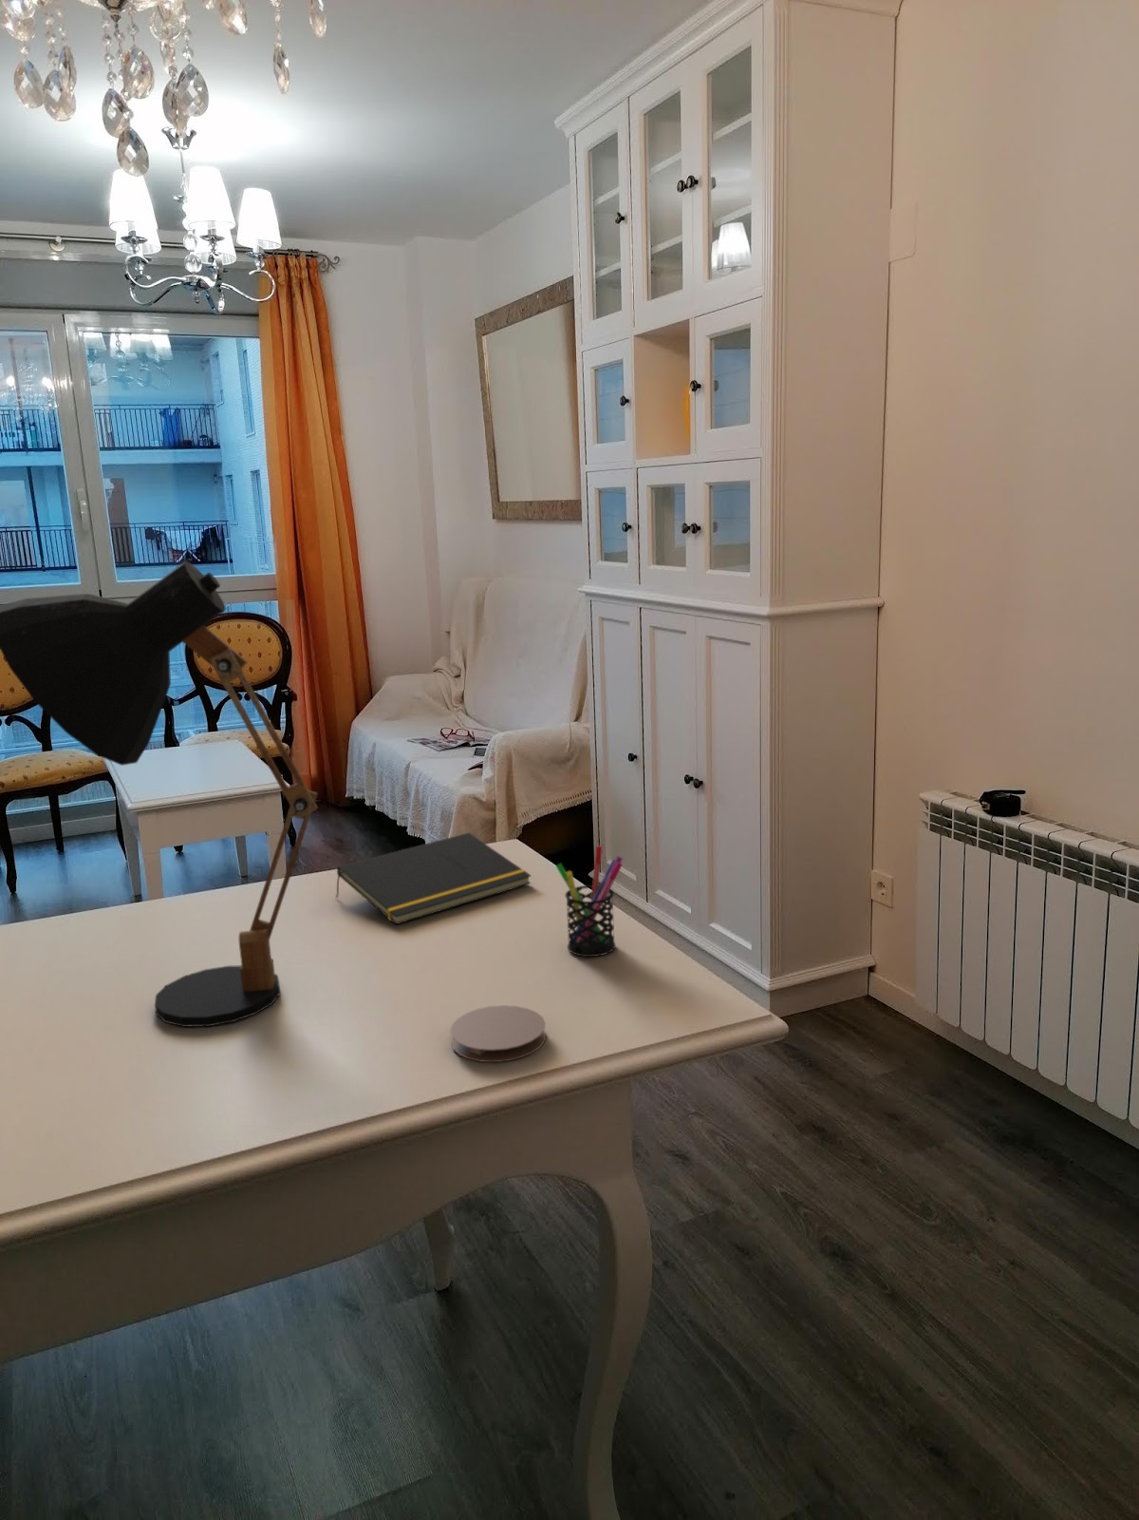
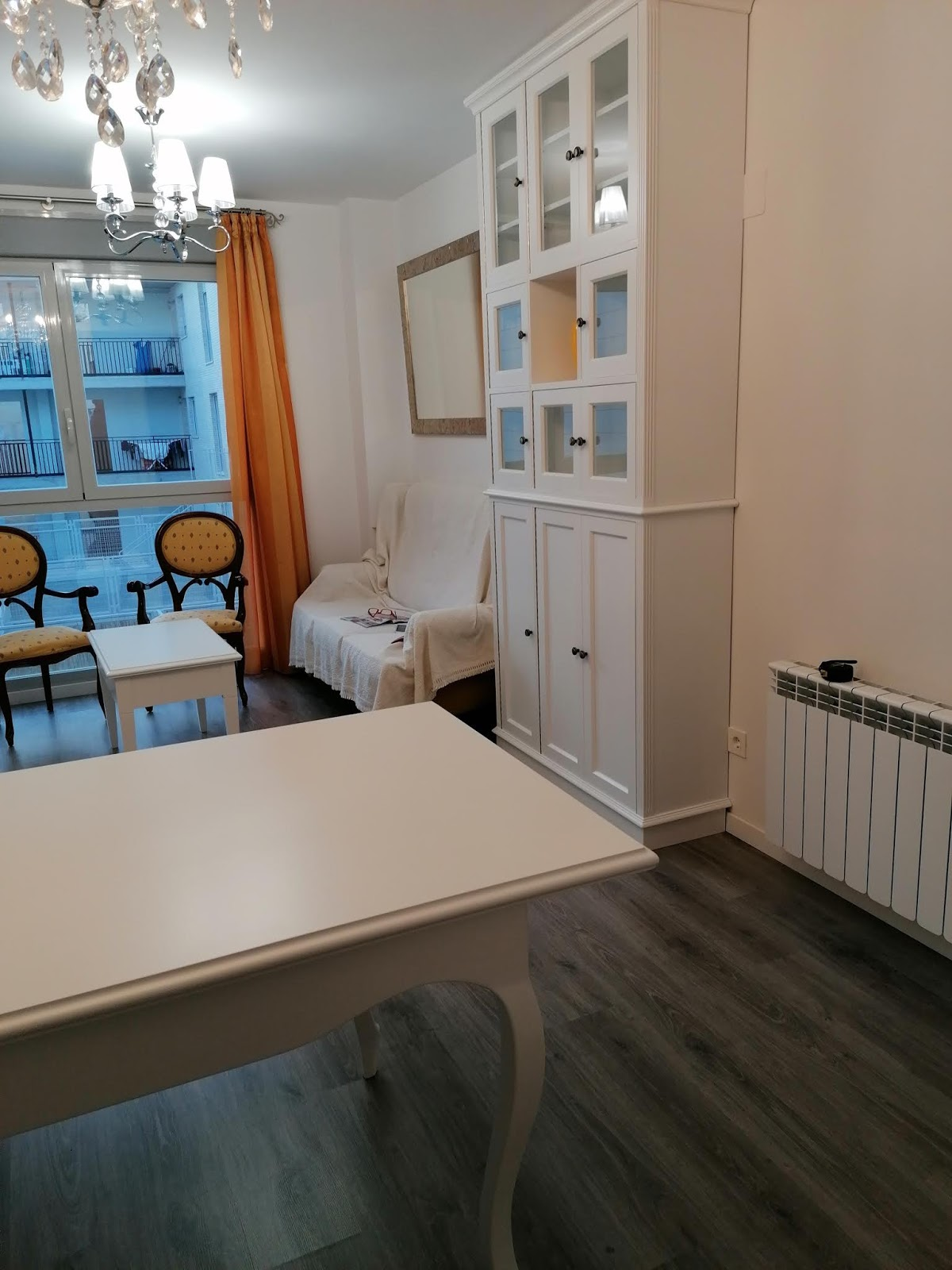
- desk lamp (136, 762)
- pen holder (585, 896)
- coaster (498, 1032)
- notepad (434, 875)
